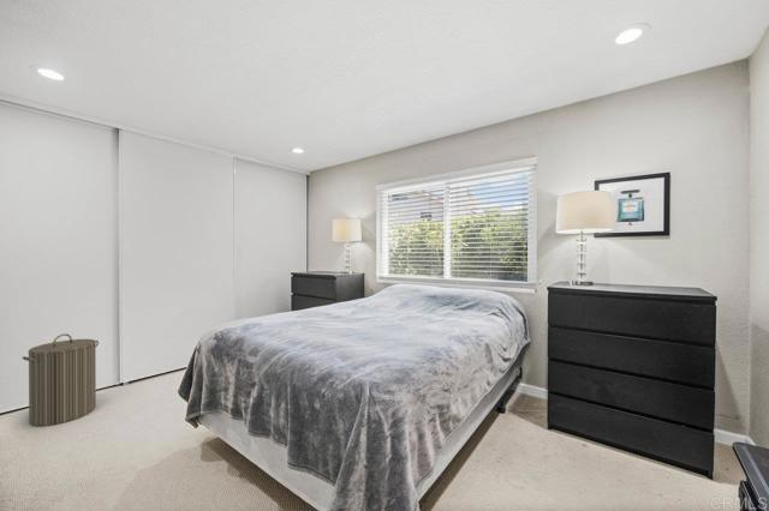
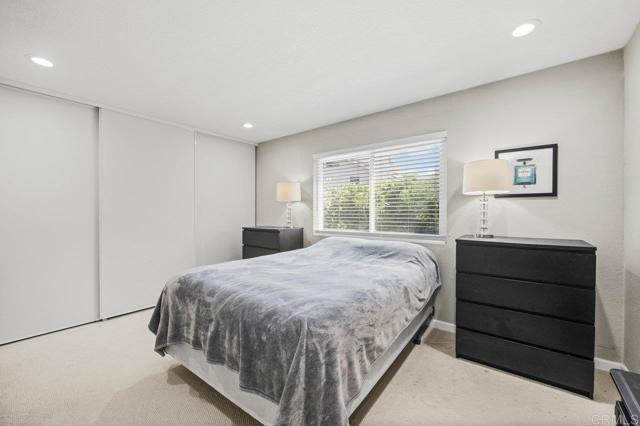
- laundry hamper (64, 373)
